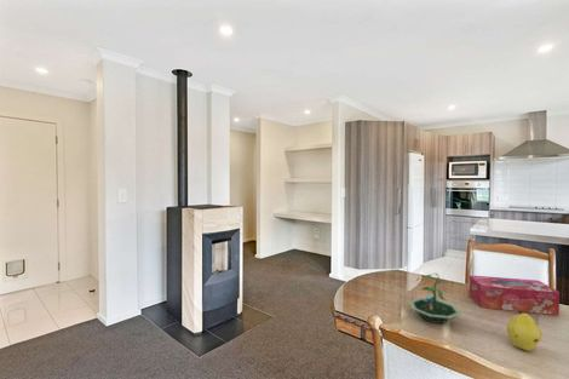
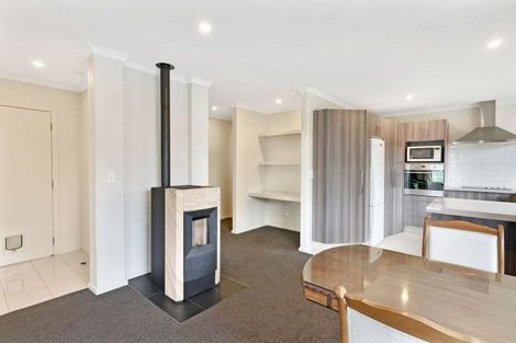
- terrarium (435, 283)
- fruit (523, 329)
- tissue box (510, 293)
